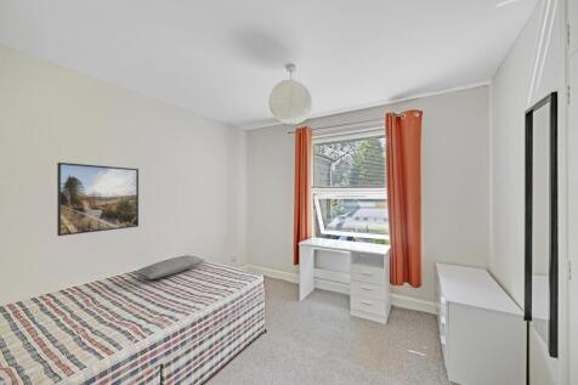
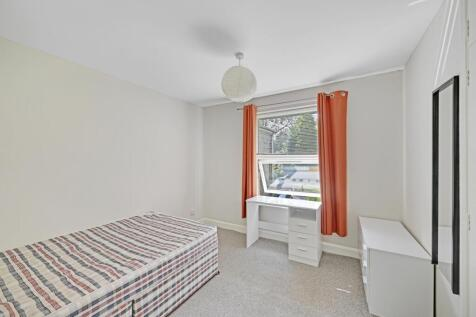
- pillow (171, 266)
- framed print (102, 198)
